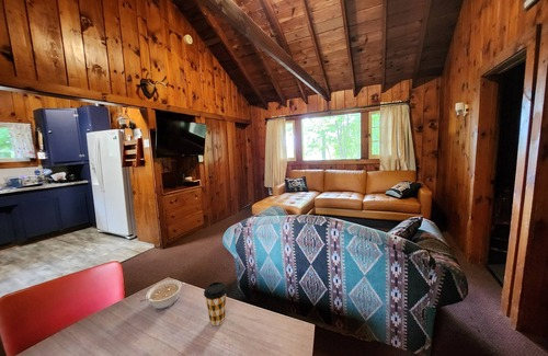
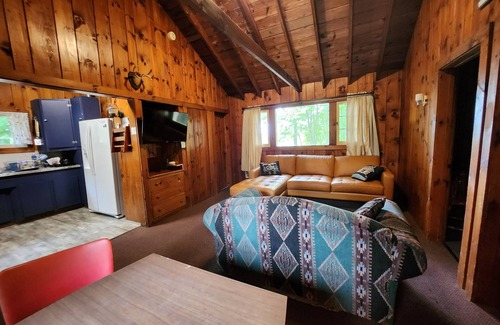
- legume (163, 295)
- coffee cup (216, 303)
